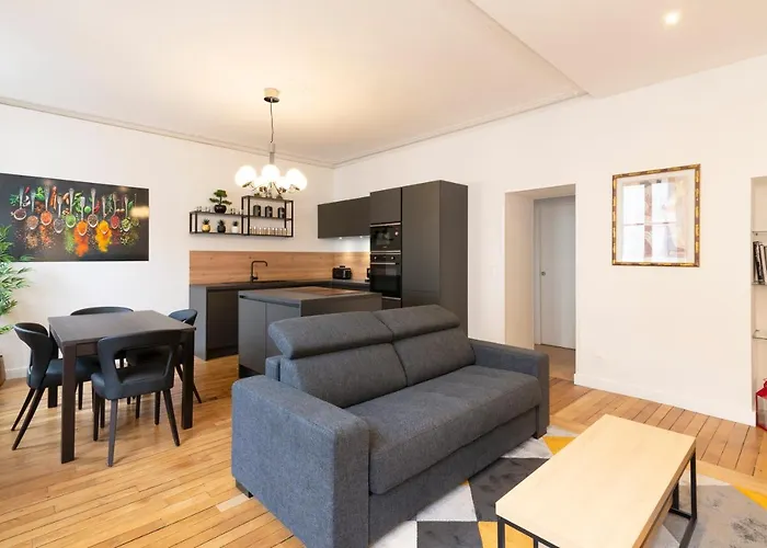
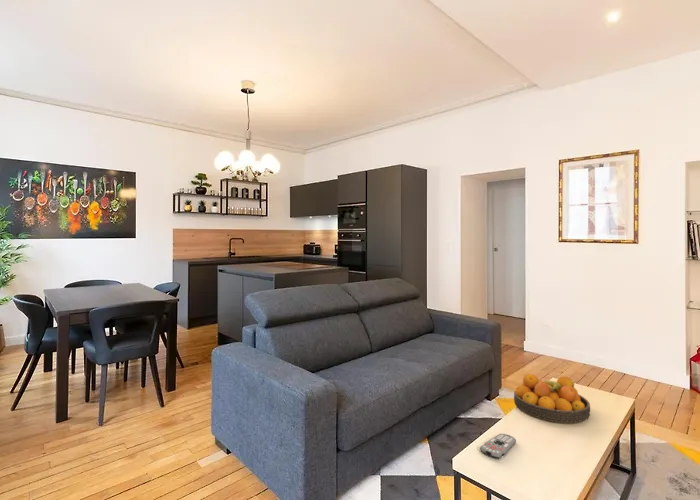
+ remote control (499, 444)
+ fruit bowl (550, 392)
